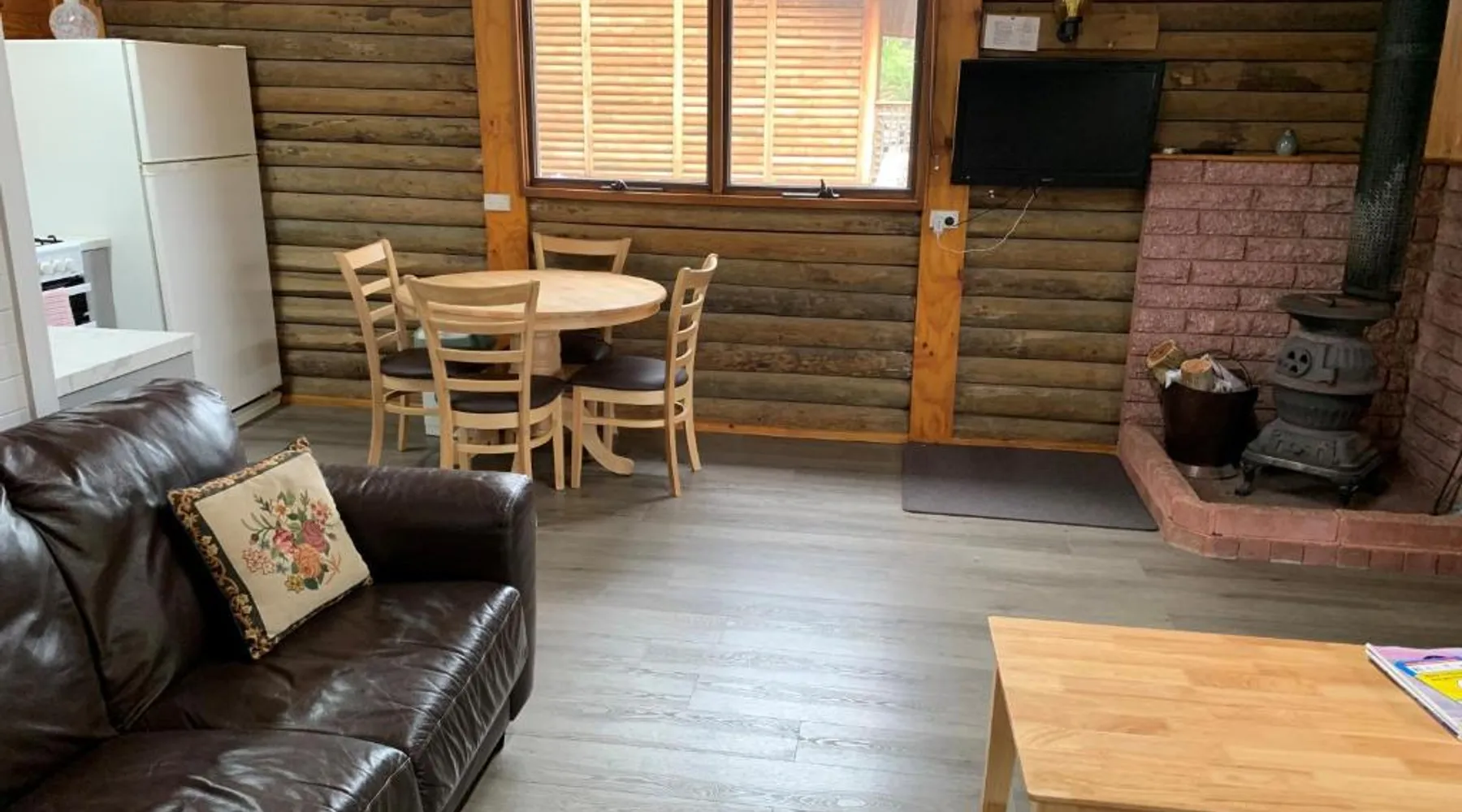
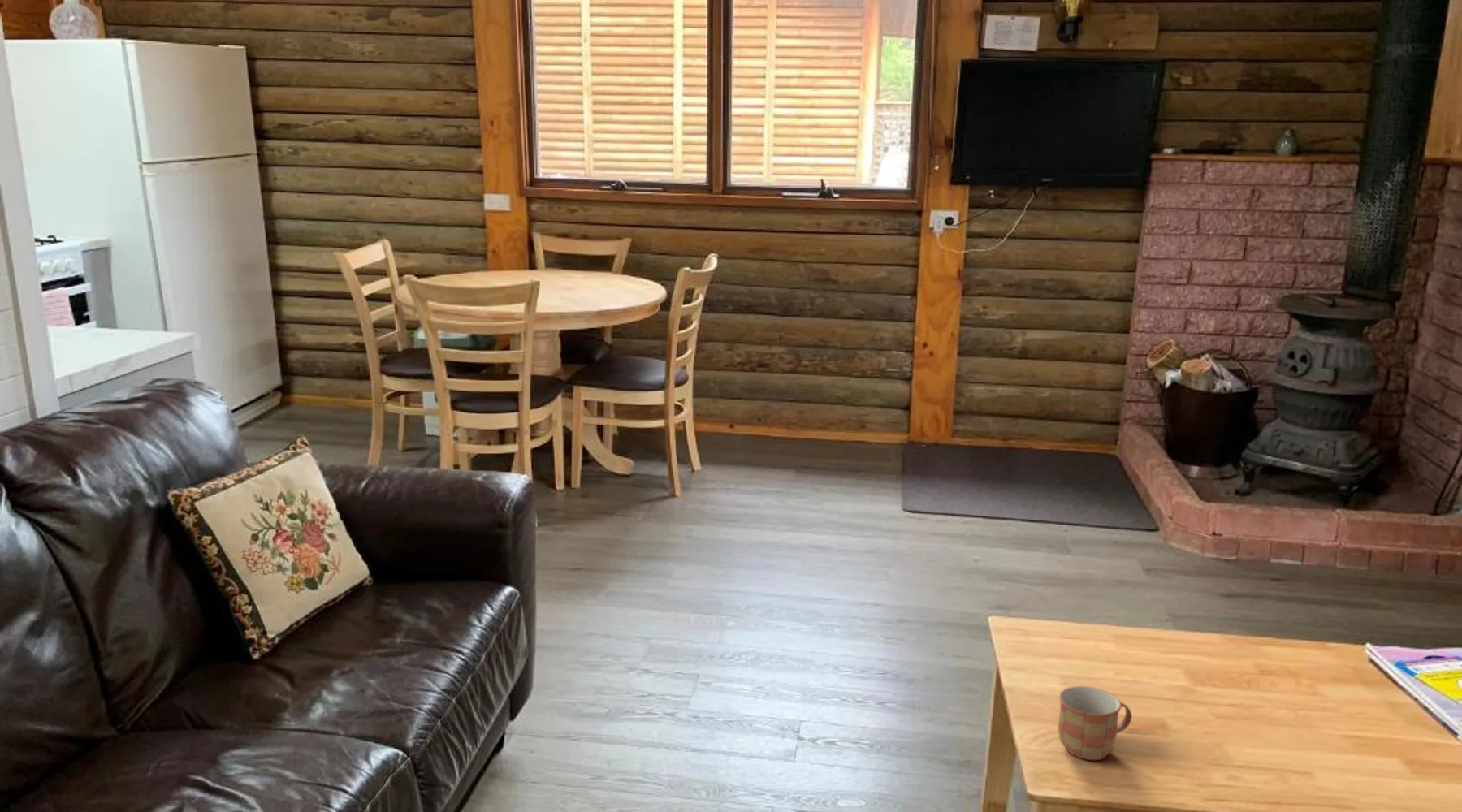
+ mug (1095, 723)
